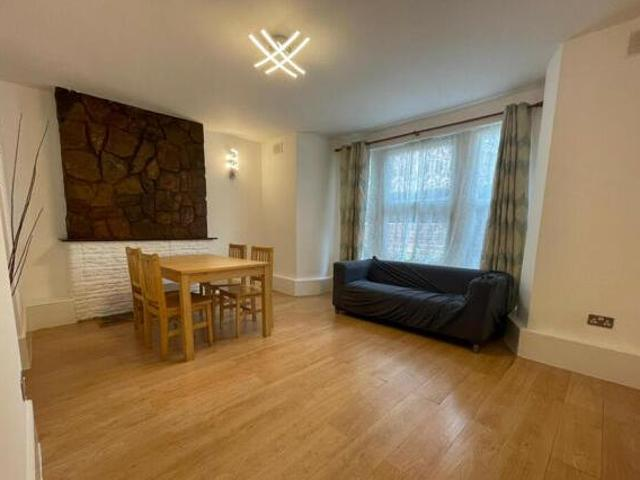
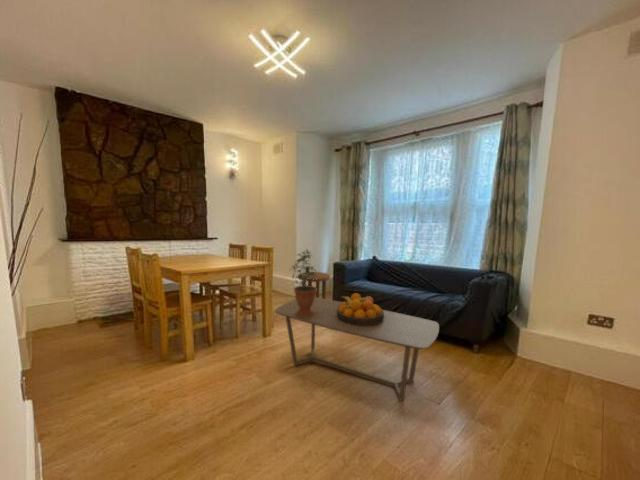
+ coffee table (352, 334)
+ fruit bowl (360, 306)
+ side table (316, 294)
+ potted plant (302, 280)
